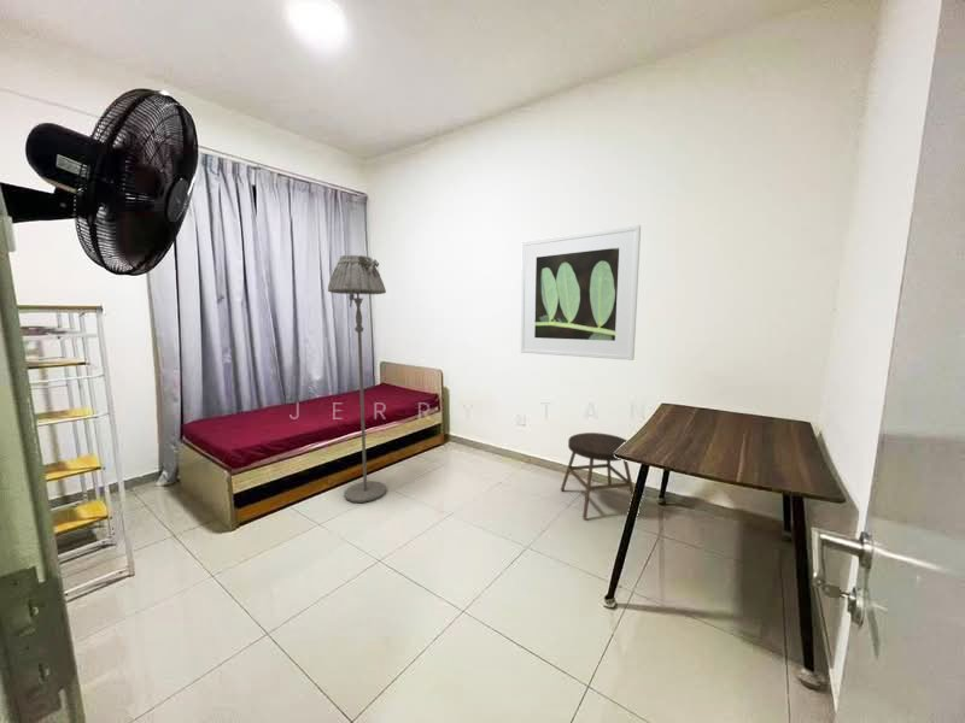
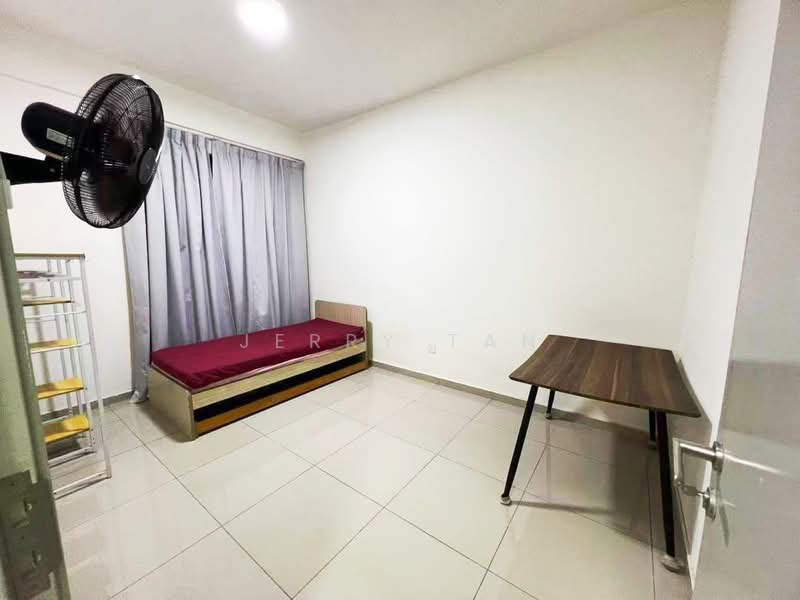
- floor lamp (361, 378)
- stool (597, 468)
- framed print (573, 296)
